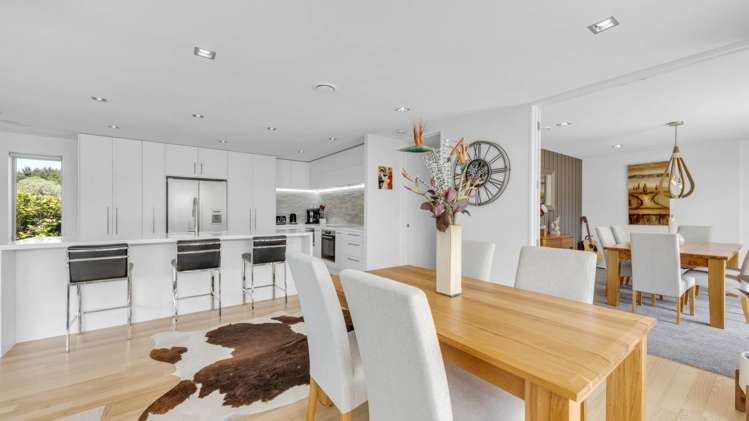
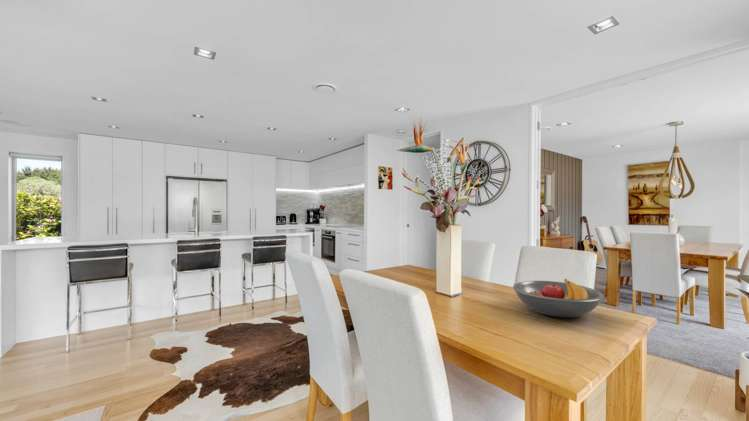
+ fruit bowl (555, 297)
